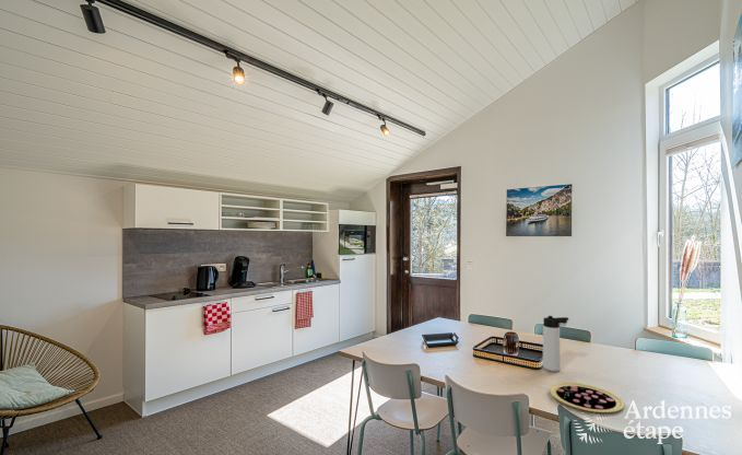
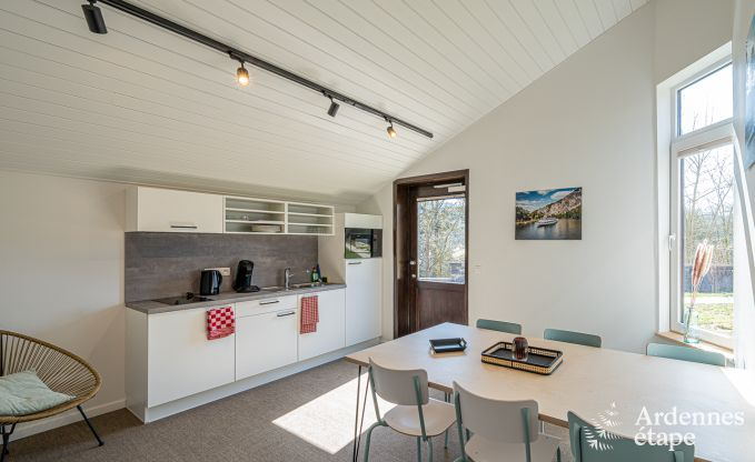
- pizza (585, 397)
- thermos bottle (555, 342)
